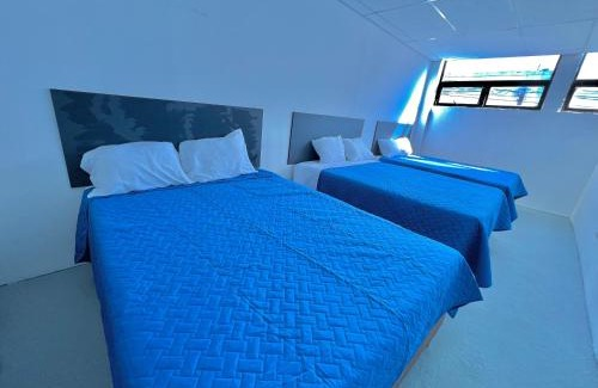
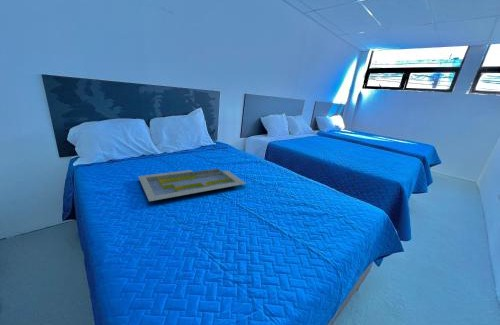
+ serving tray (193, 181)
